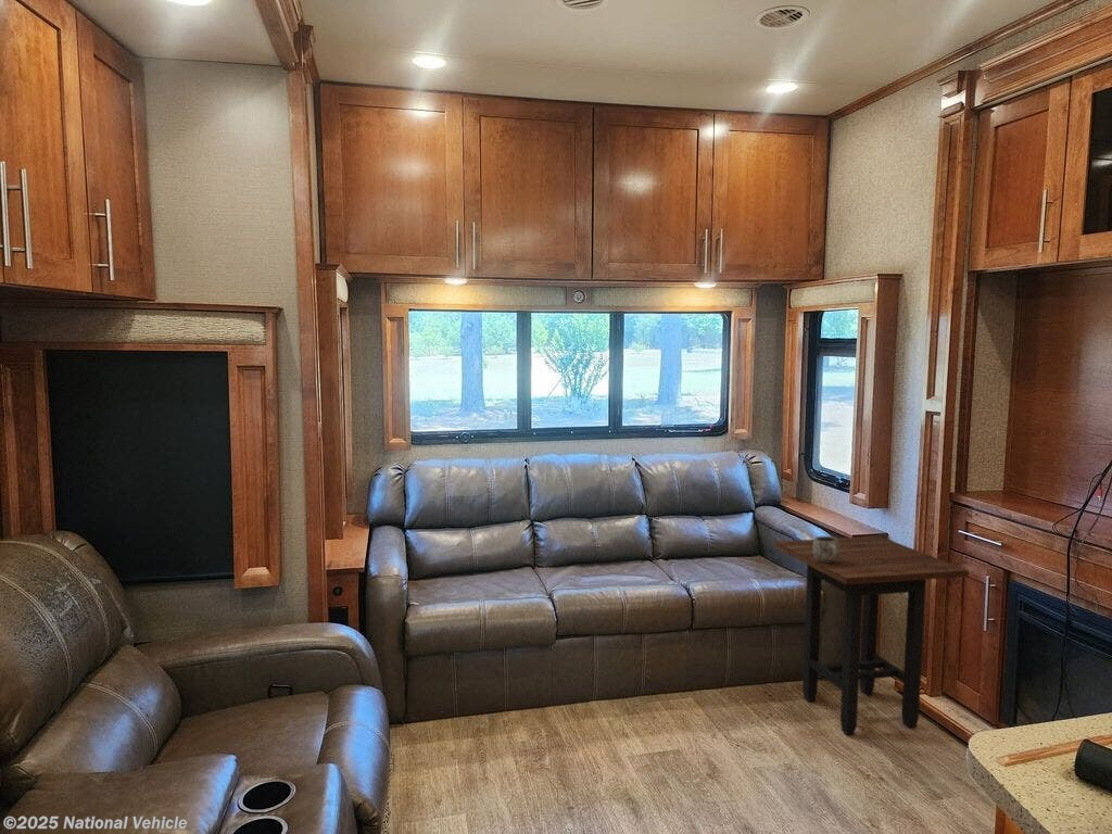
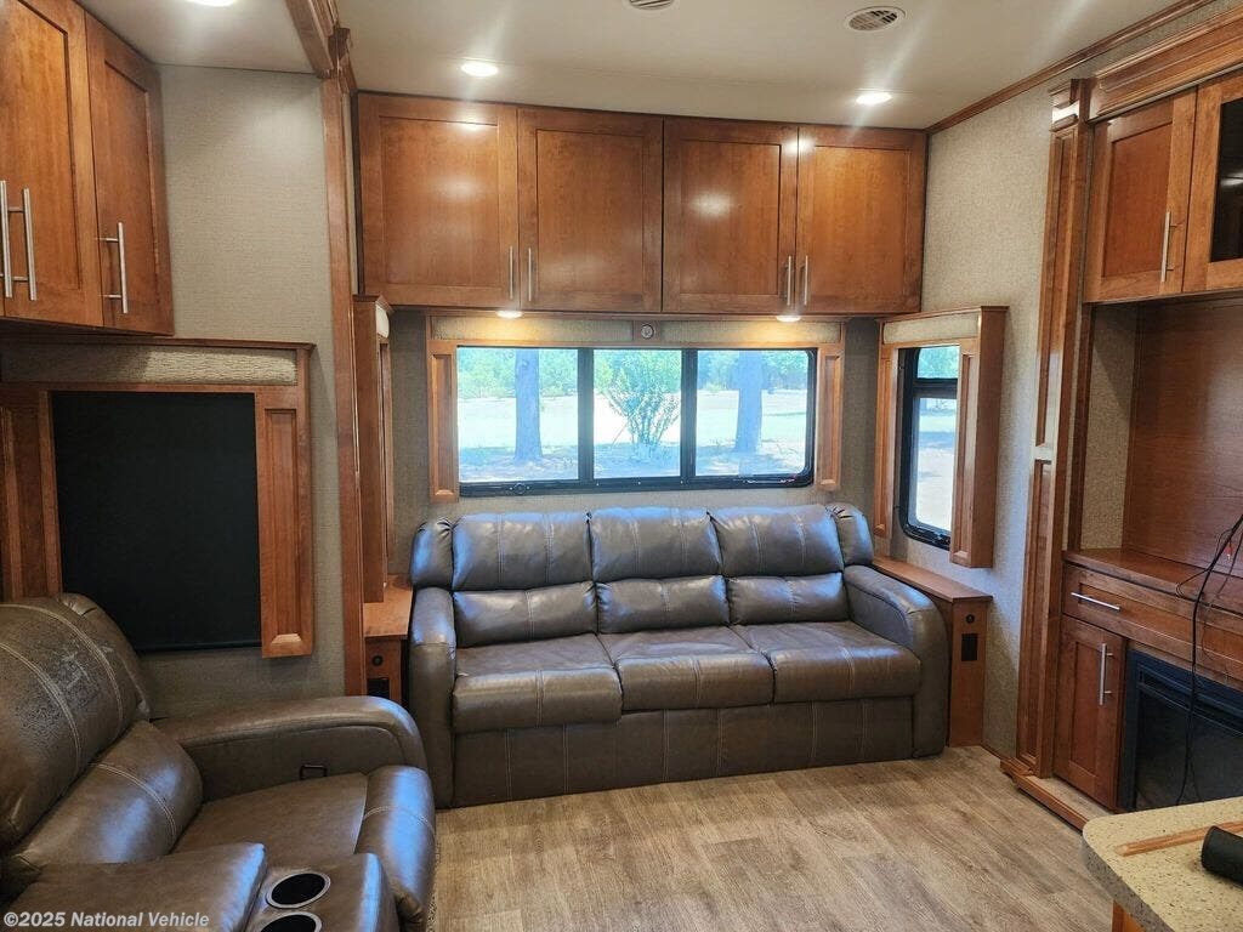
- side table (861, 634)
- mug (827, 549)
